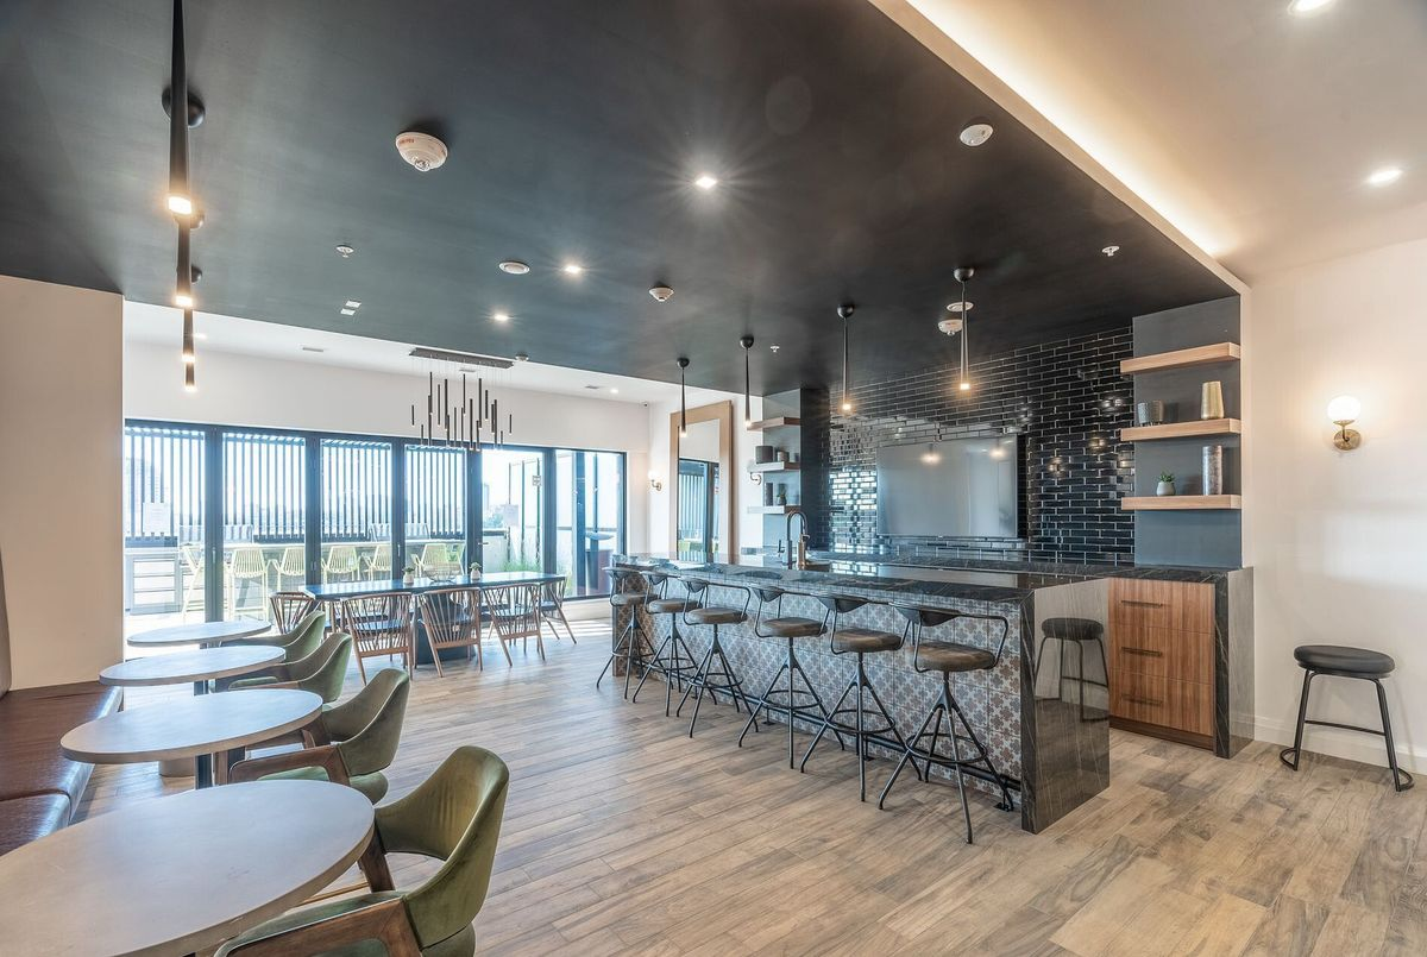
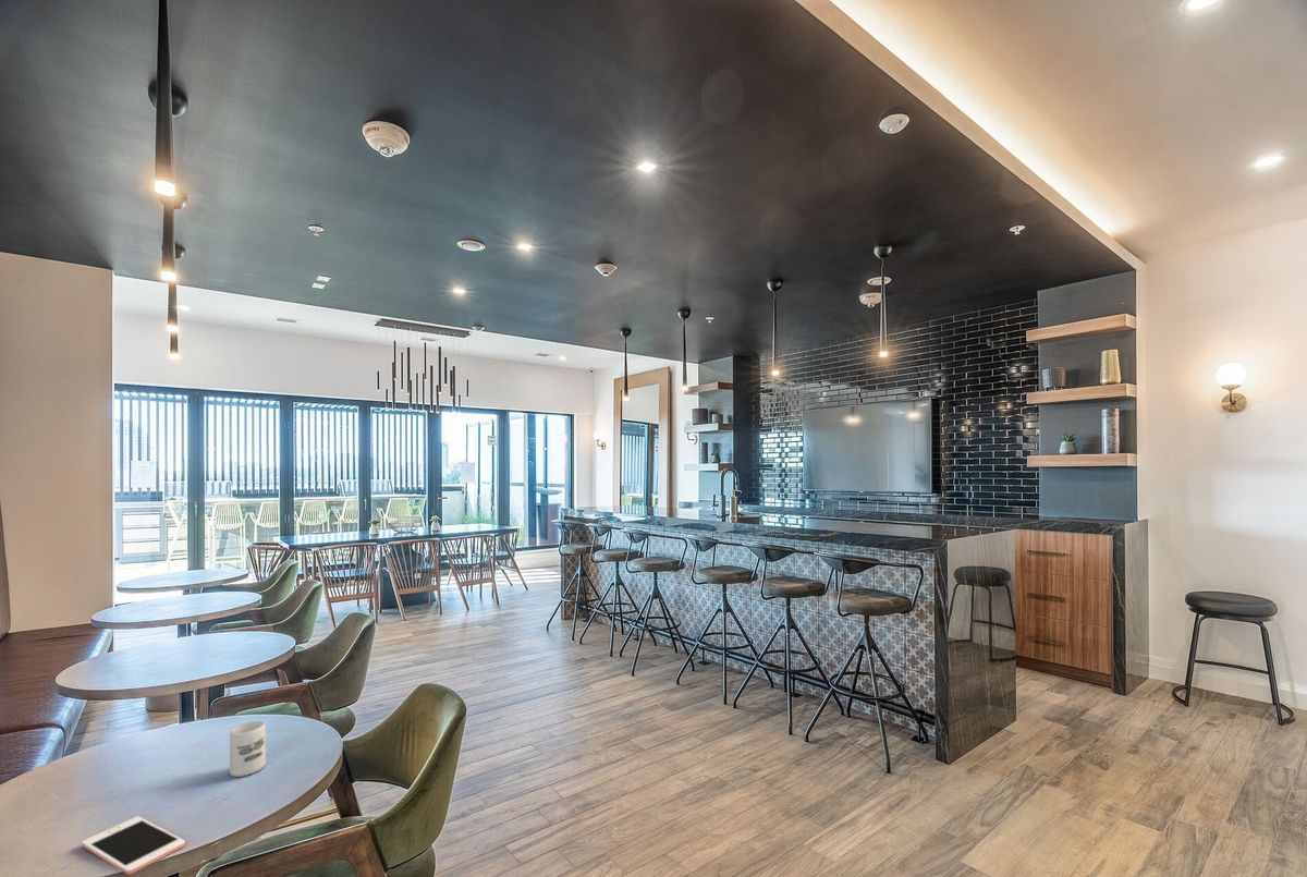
+ cell phone (133, 843)
+ cup (247, 748)
